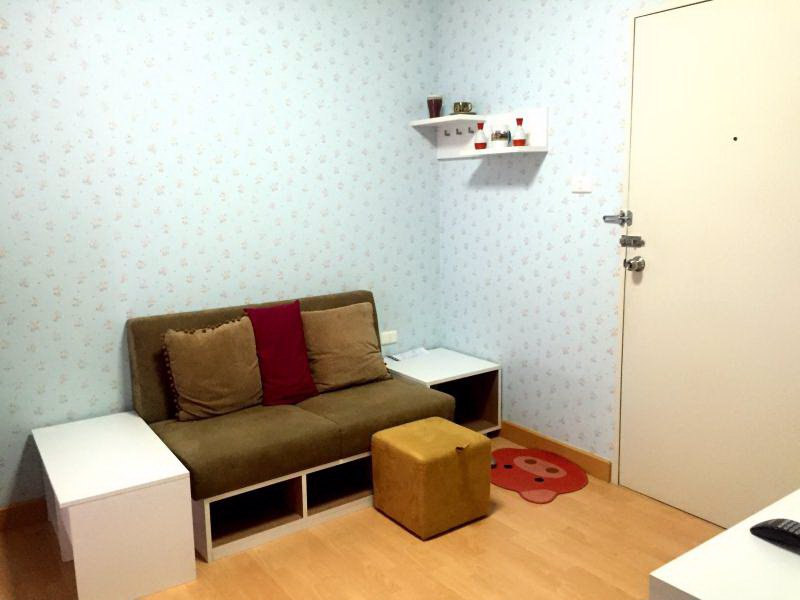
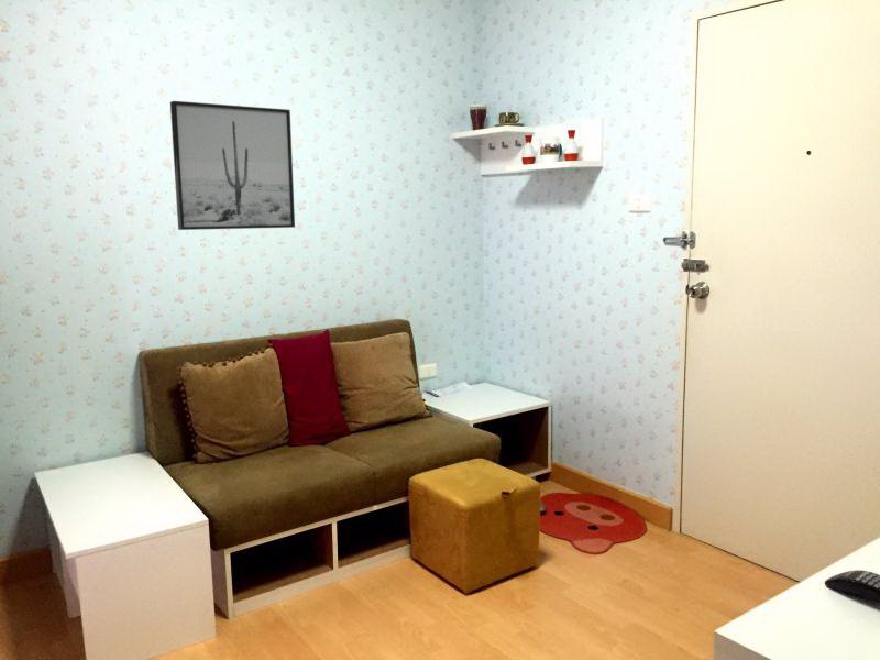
+ wall art (235, 167)
